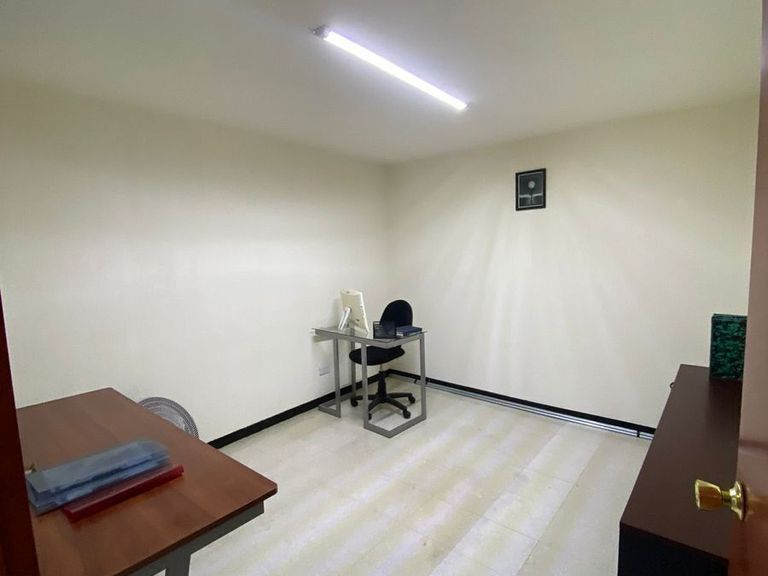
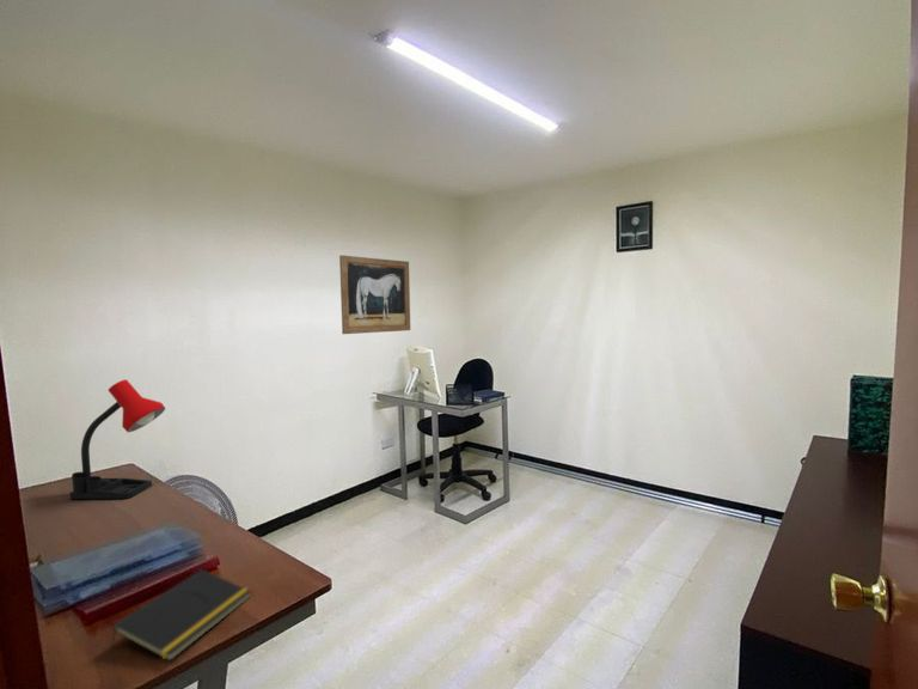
+ desk lamp (124, 428)
+ wall art (378, 295)
+ notepad (186, 609)
